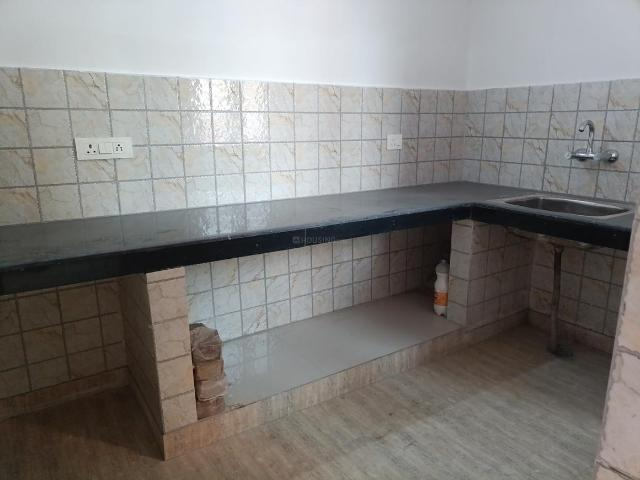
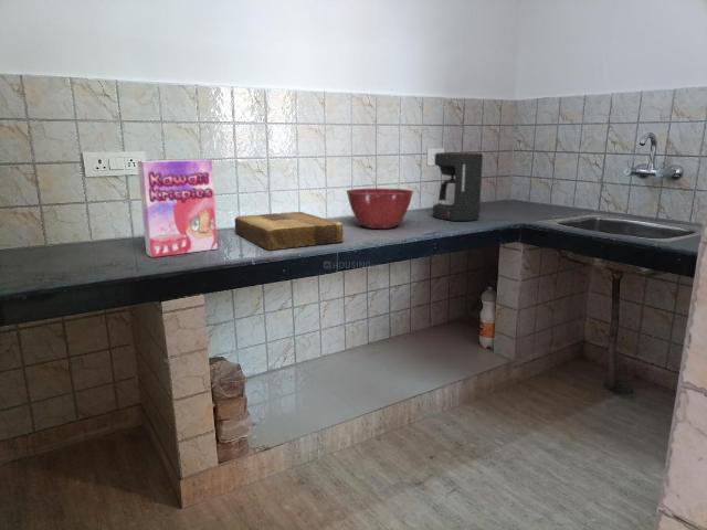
+ coffee maker (455, 186)
+ mixing bowl (379, 208)
+ cutting board (286, 227)
+ cereal box (179, 206)
